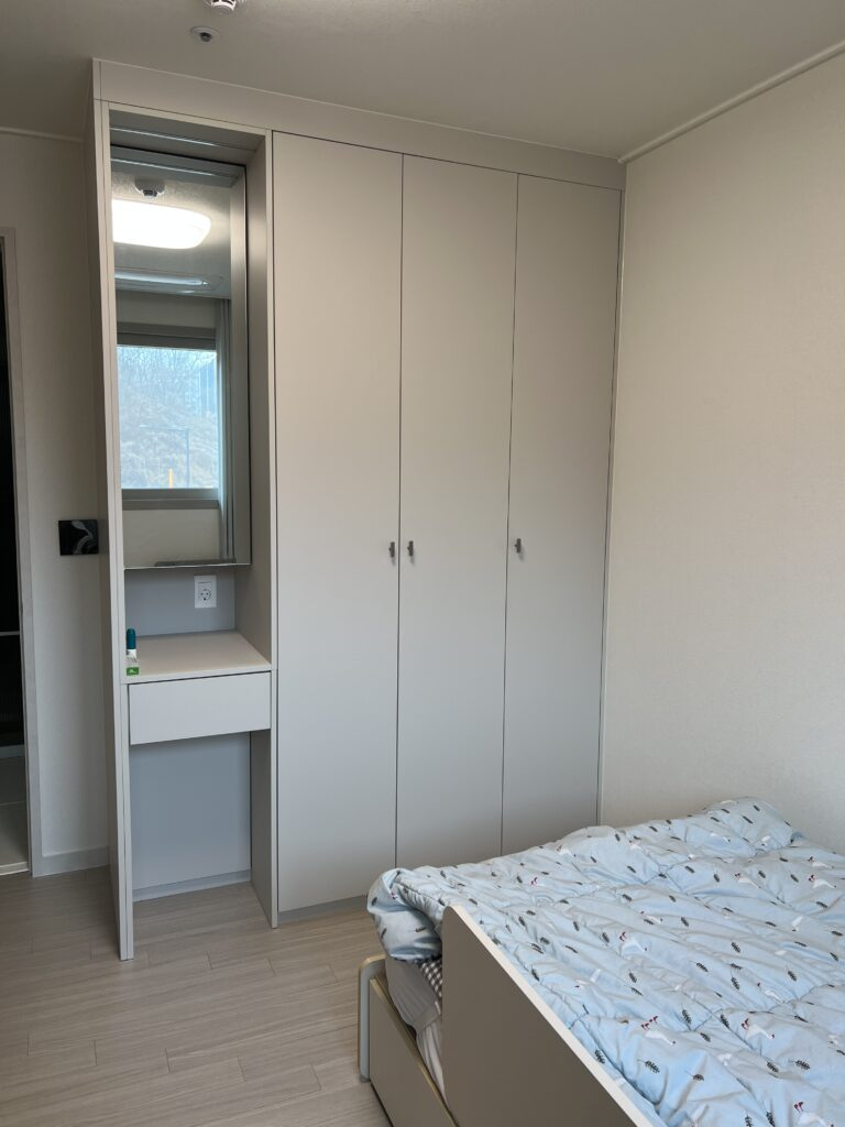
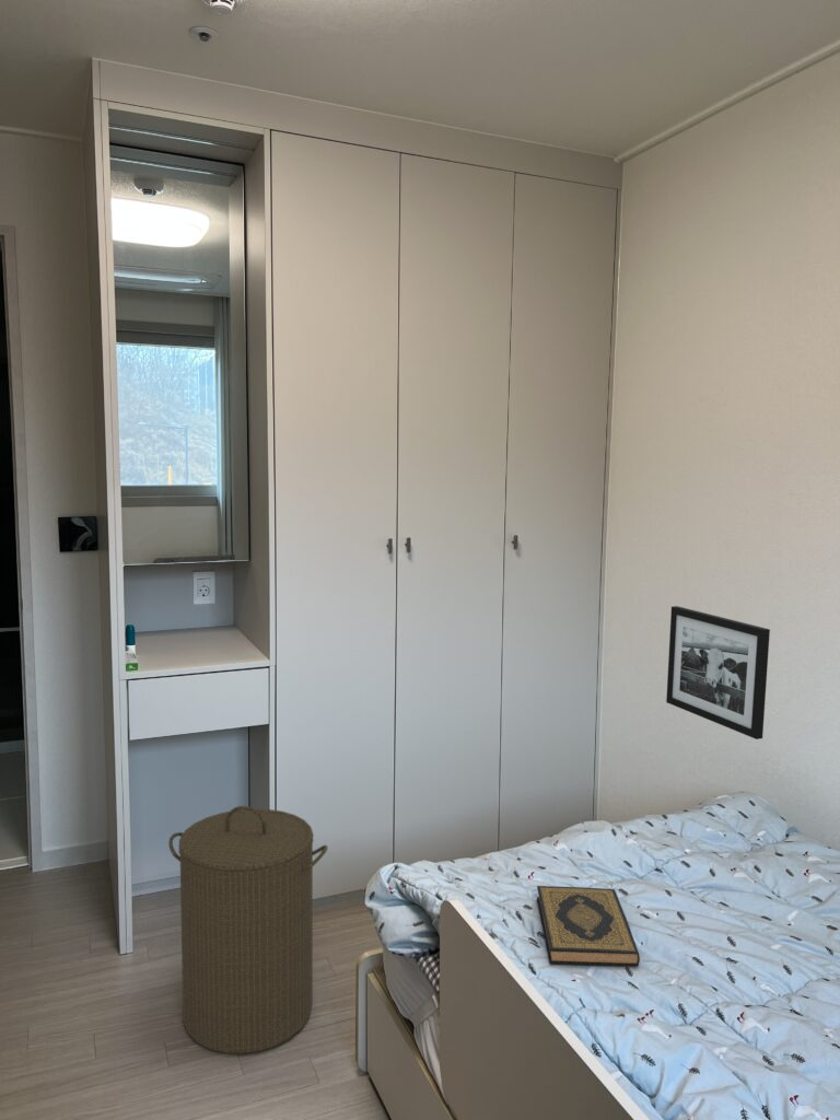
+ picture frame (714, 668)
+ laundry hamper (247, 910)
+ hardback book (584, 923)
